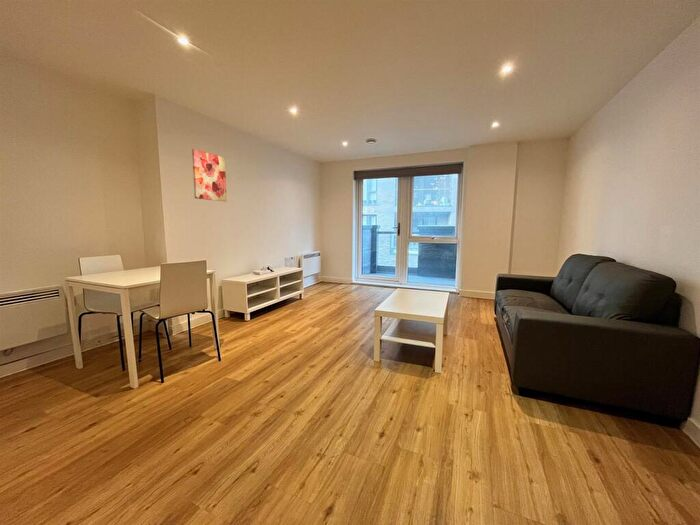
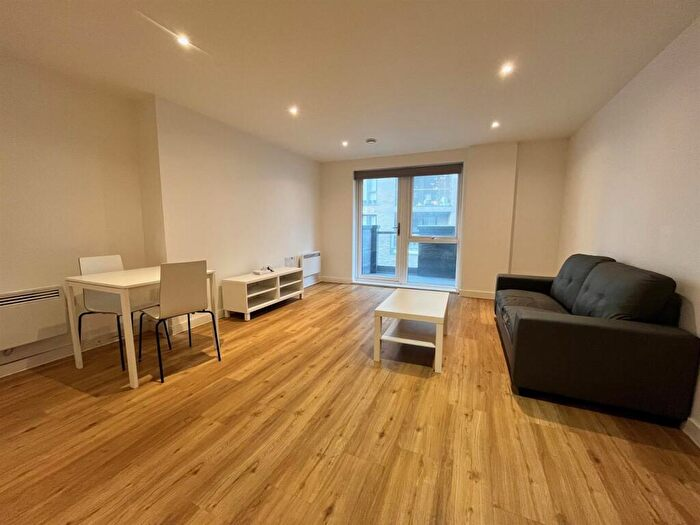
- wall art (210, 177)
